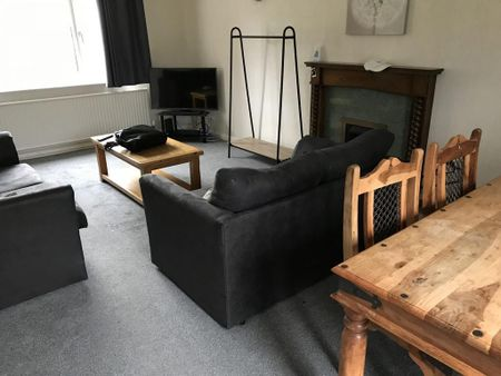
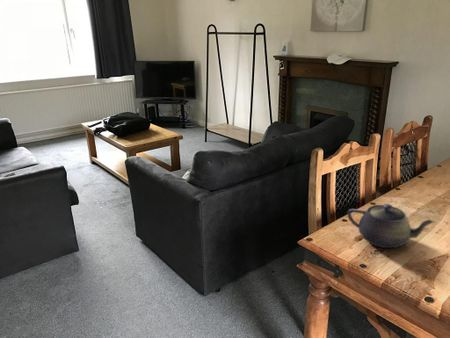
+ teapot (388, 223)
